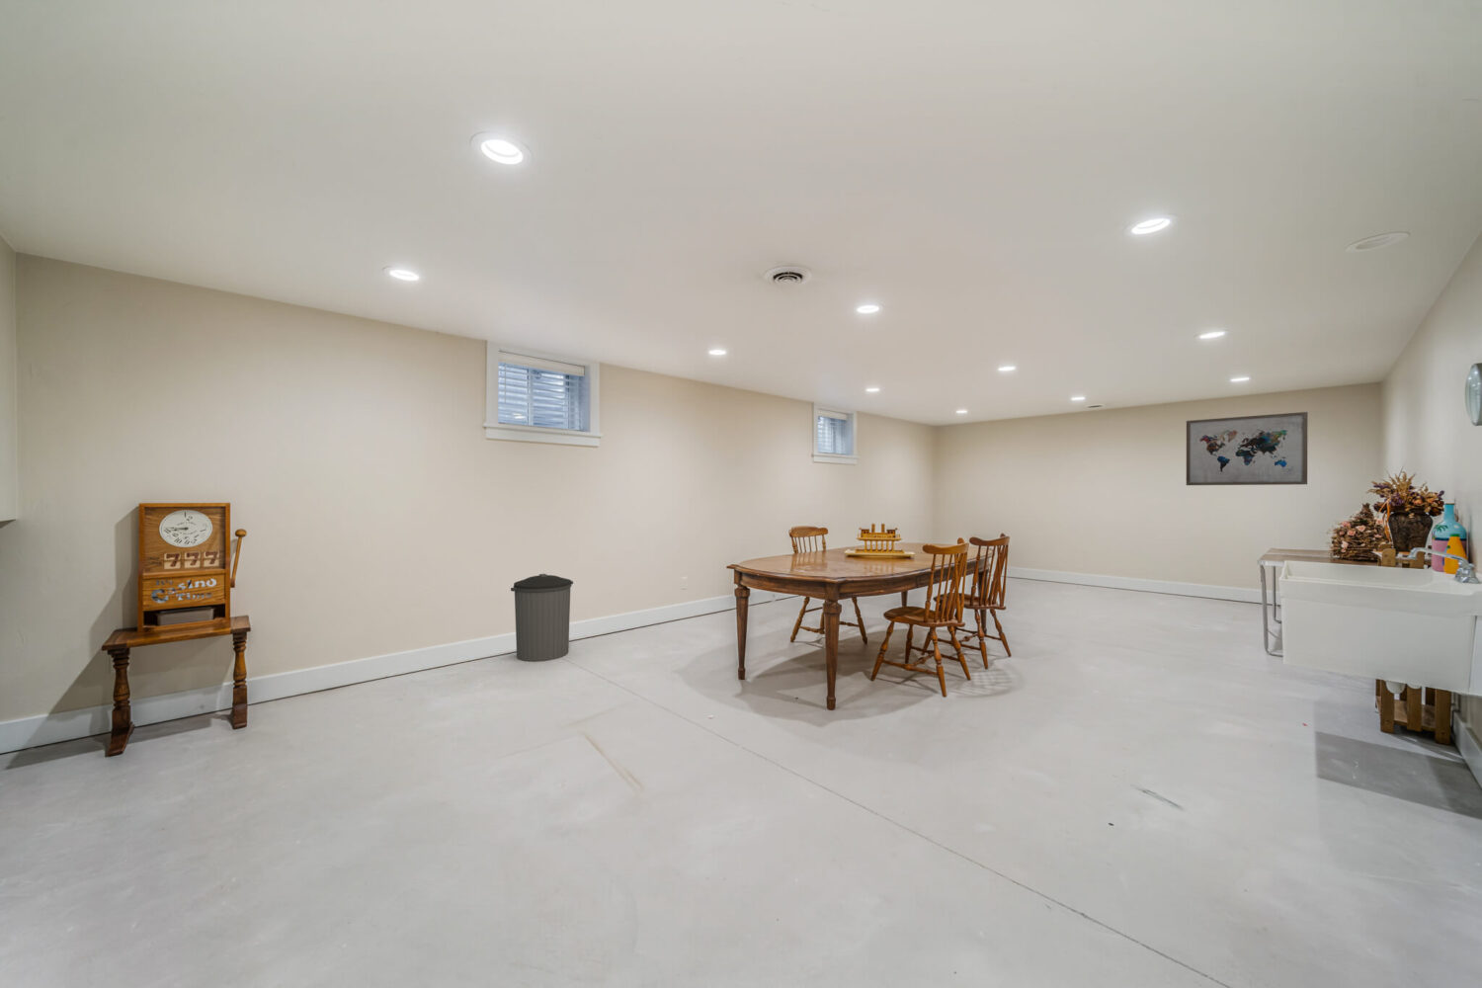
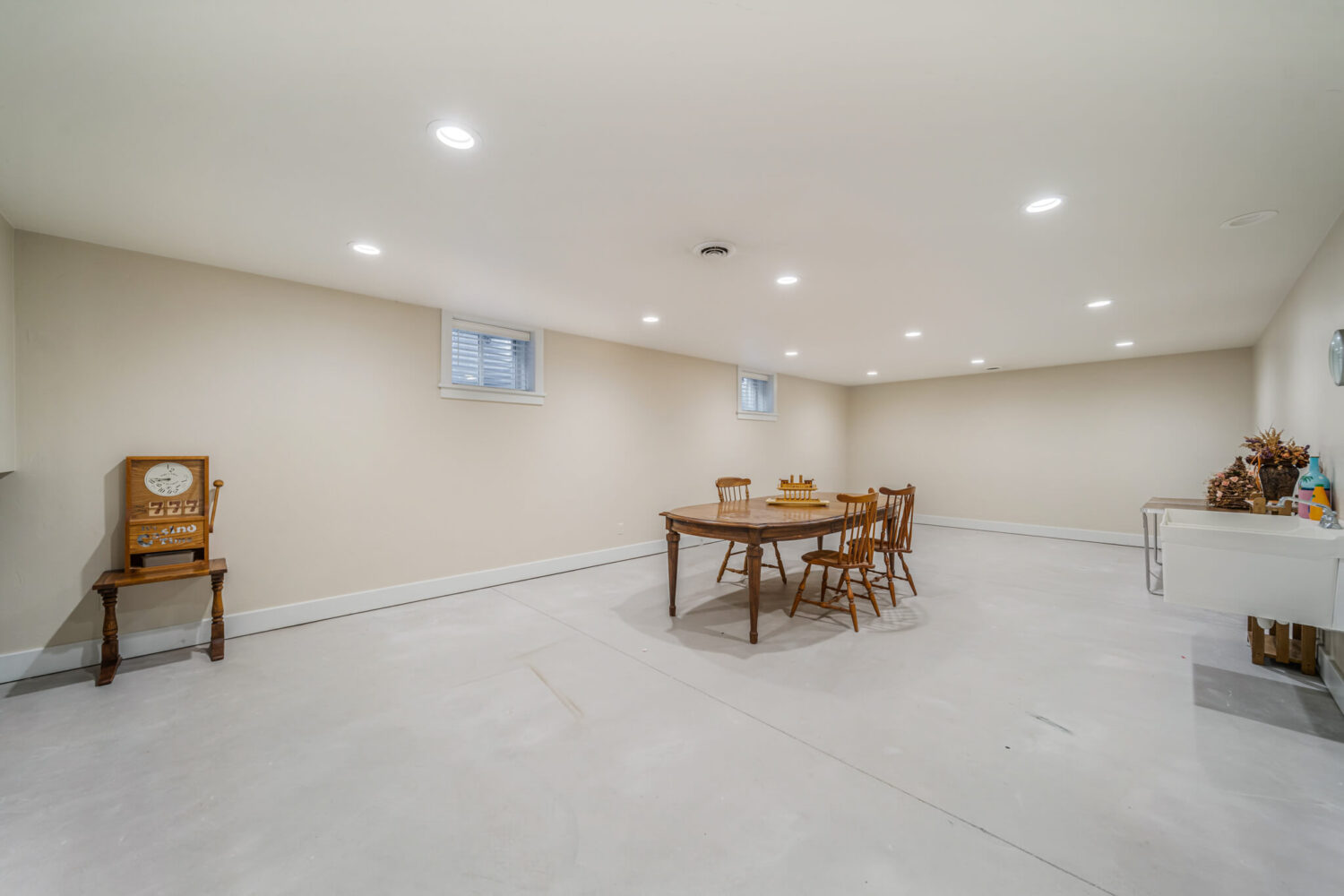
- wall art (1243, 451)
- trash can (543, 613)
